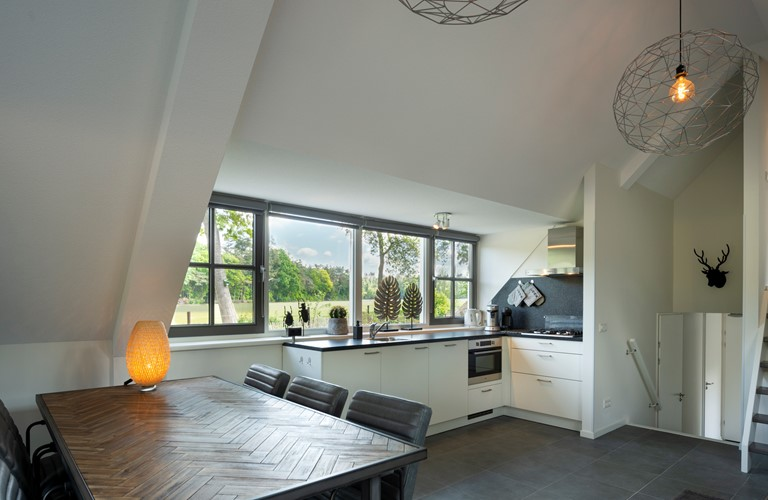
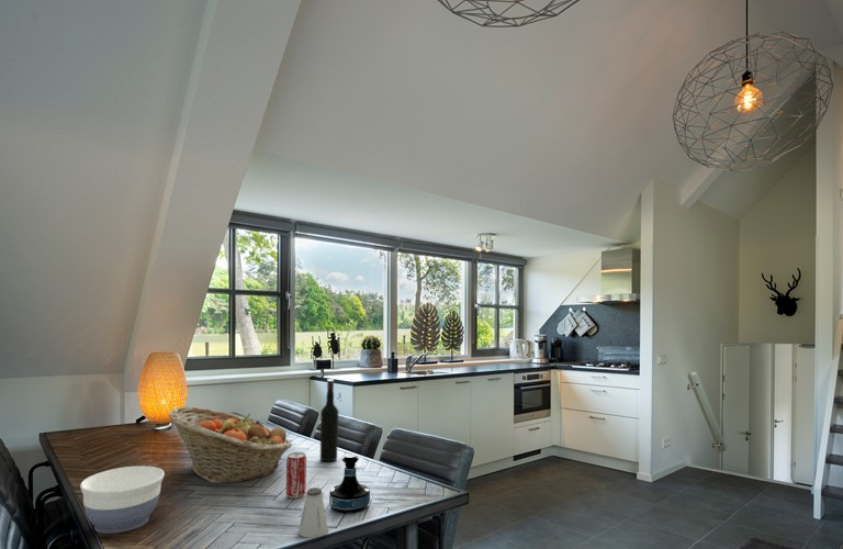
+ saltshaker (313, 511)
+ bowl (123, 500)
+ wine bottle (329, 418)
+ fruit basket (231, 438)
+ beverage can (295, 474)
+ tequila bottle (349, 480)
